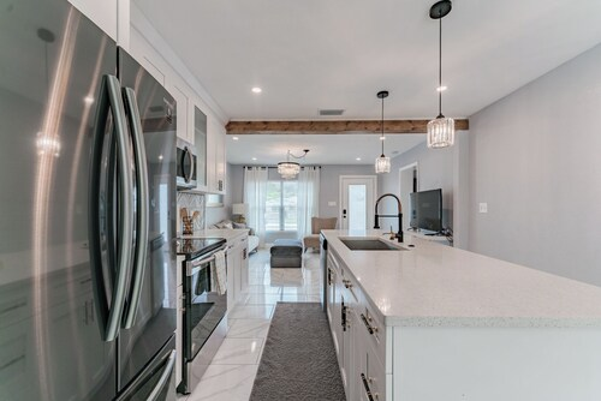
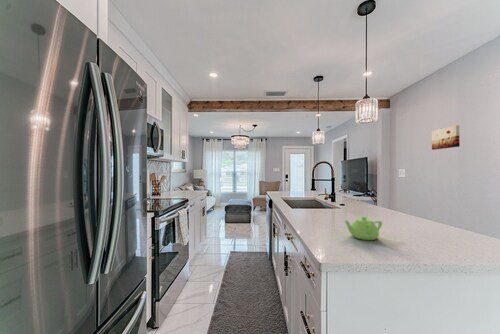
+ wall art (444, 138)
+ teapot (363, 226)
